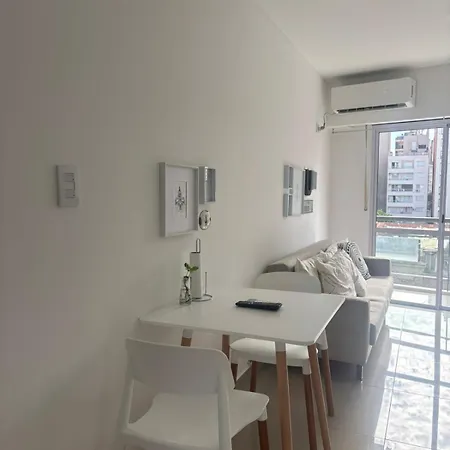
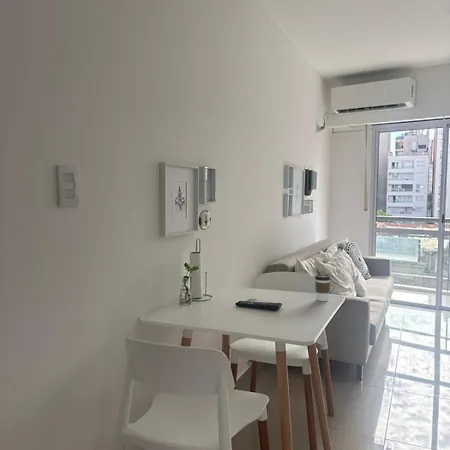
+ coffee cup (322, 287)
